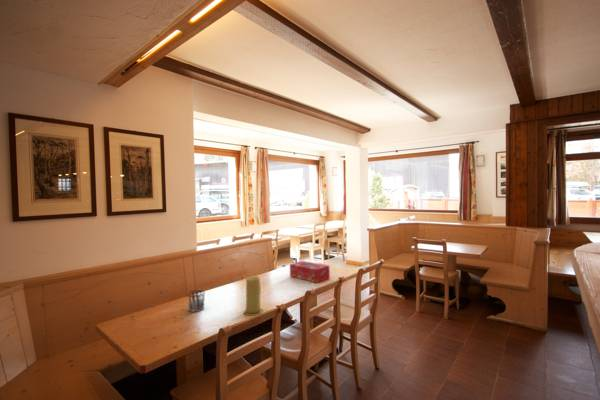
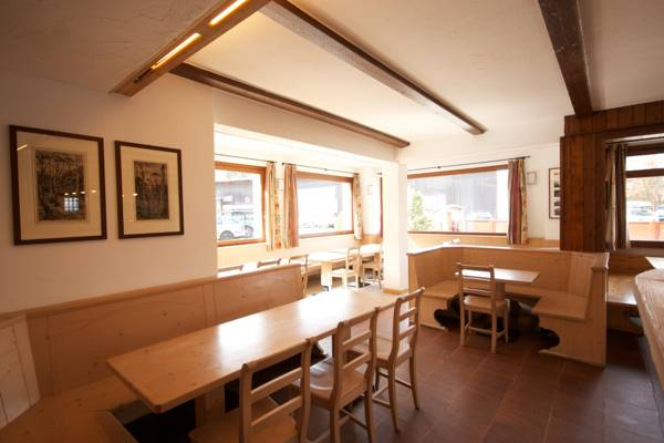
- candle (253, 294)
- cup (196, 300)
- tissue box (309, 271)
